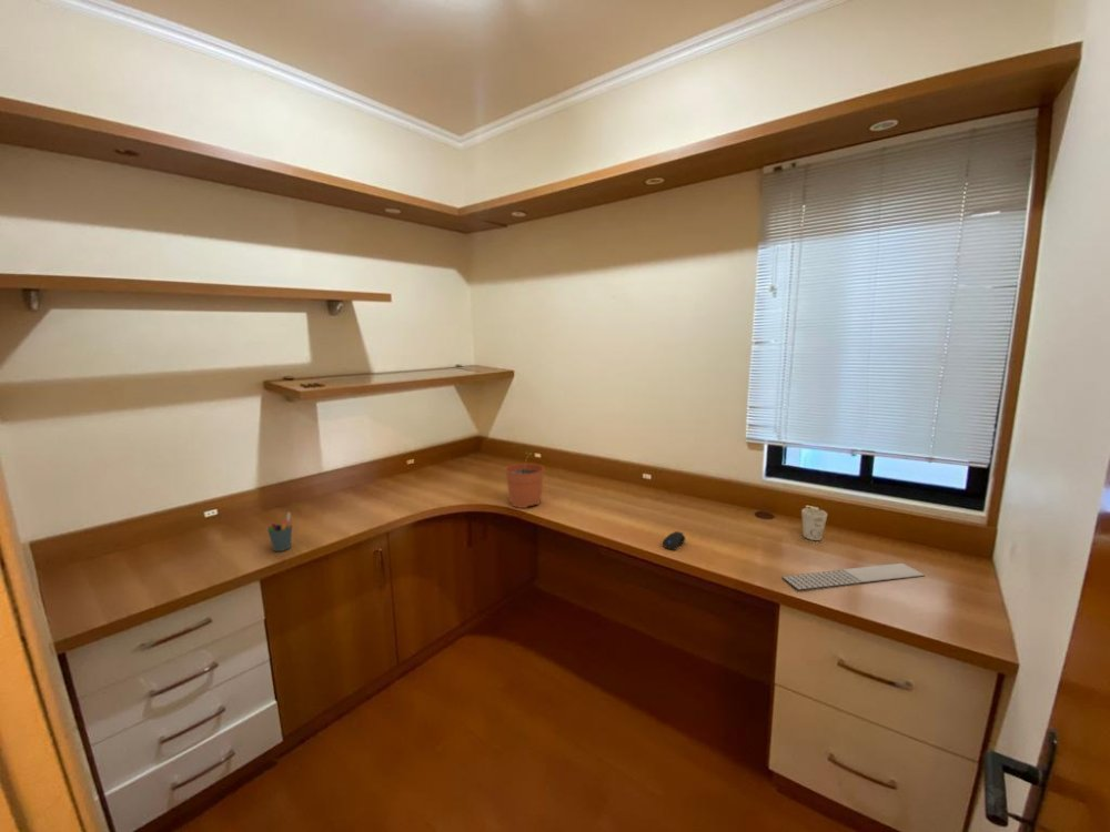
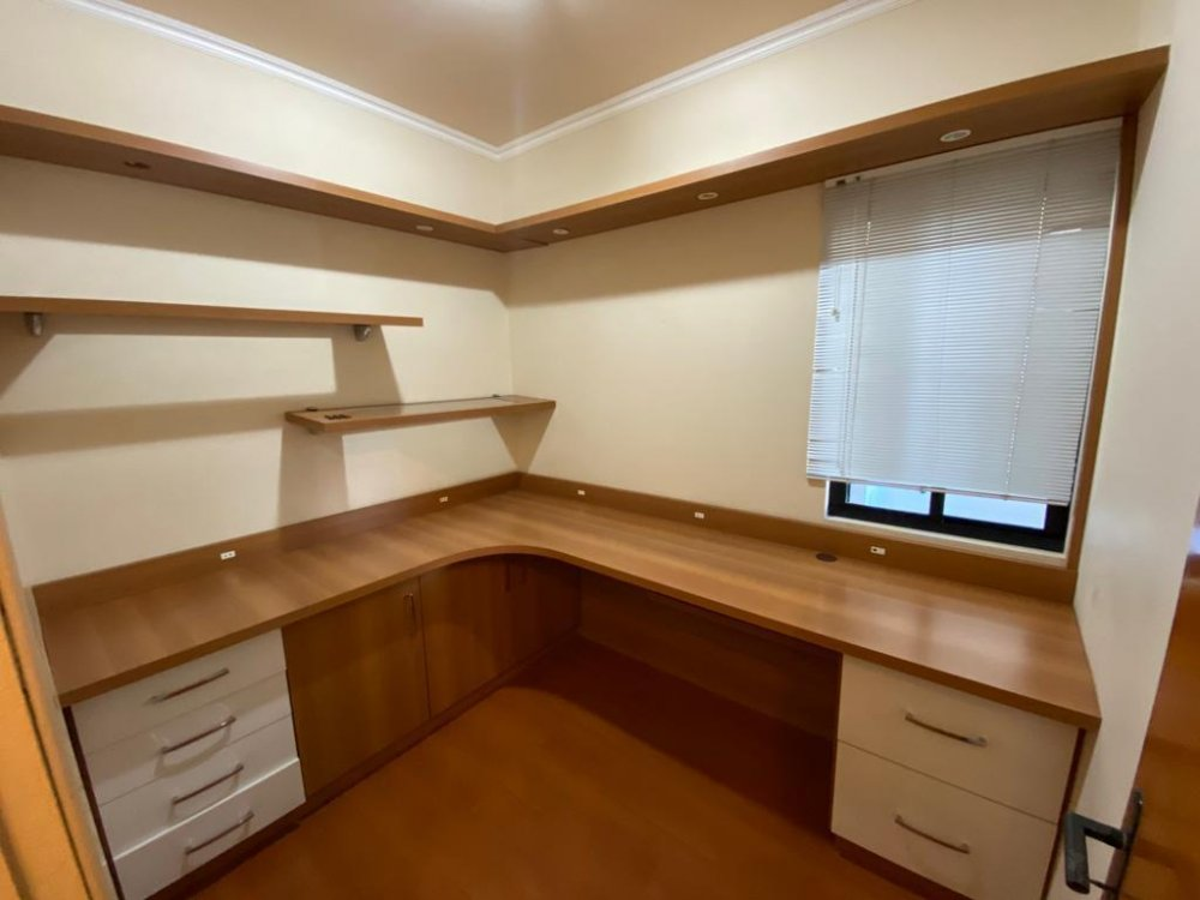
- computer mouse (674, 539)
- plant pot (524, 477)
- mug (811, 521)
- pen holder (280, 531)
- keyboard (852, 576)
